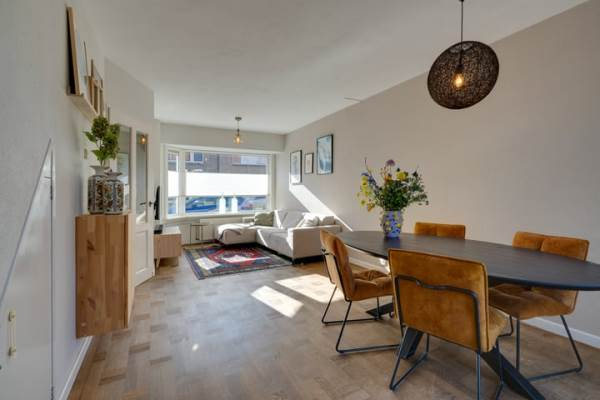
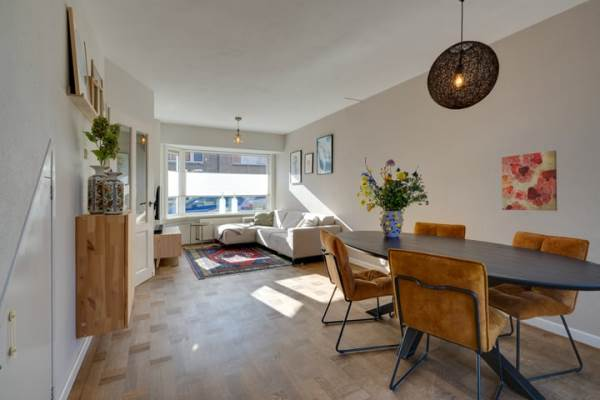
+ wall art (527, 182)
